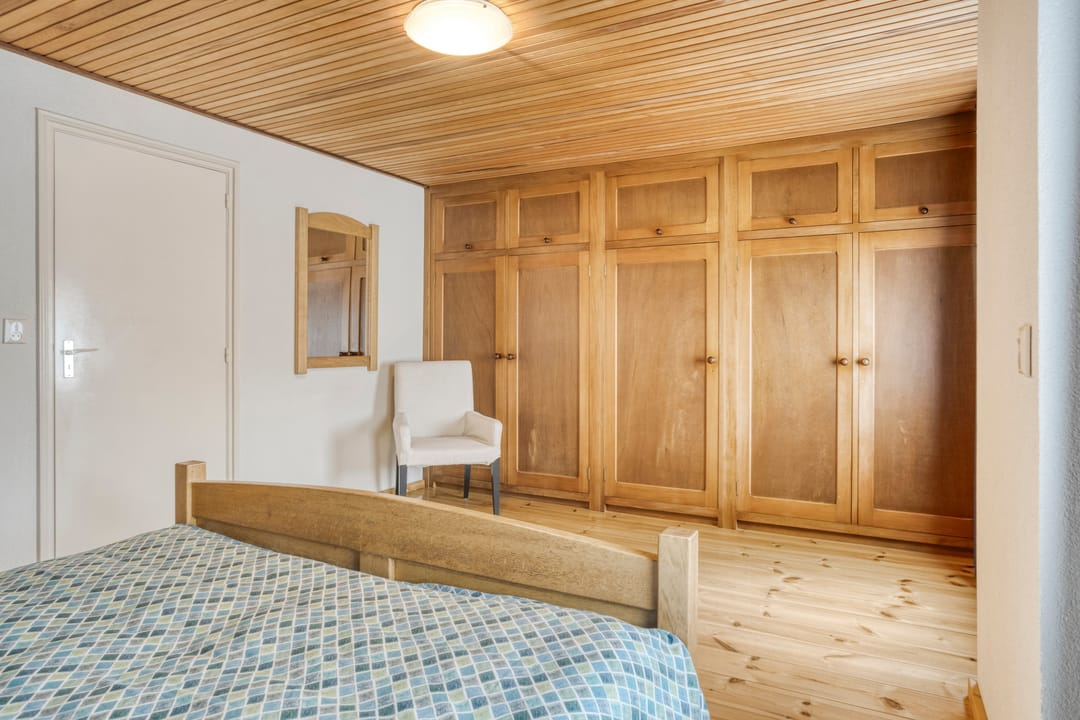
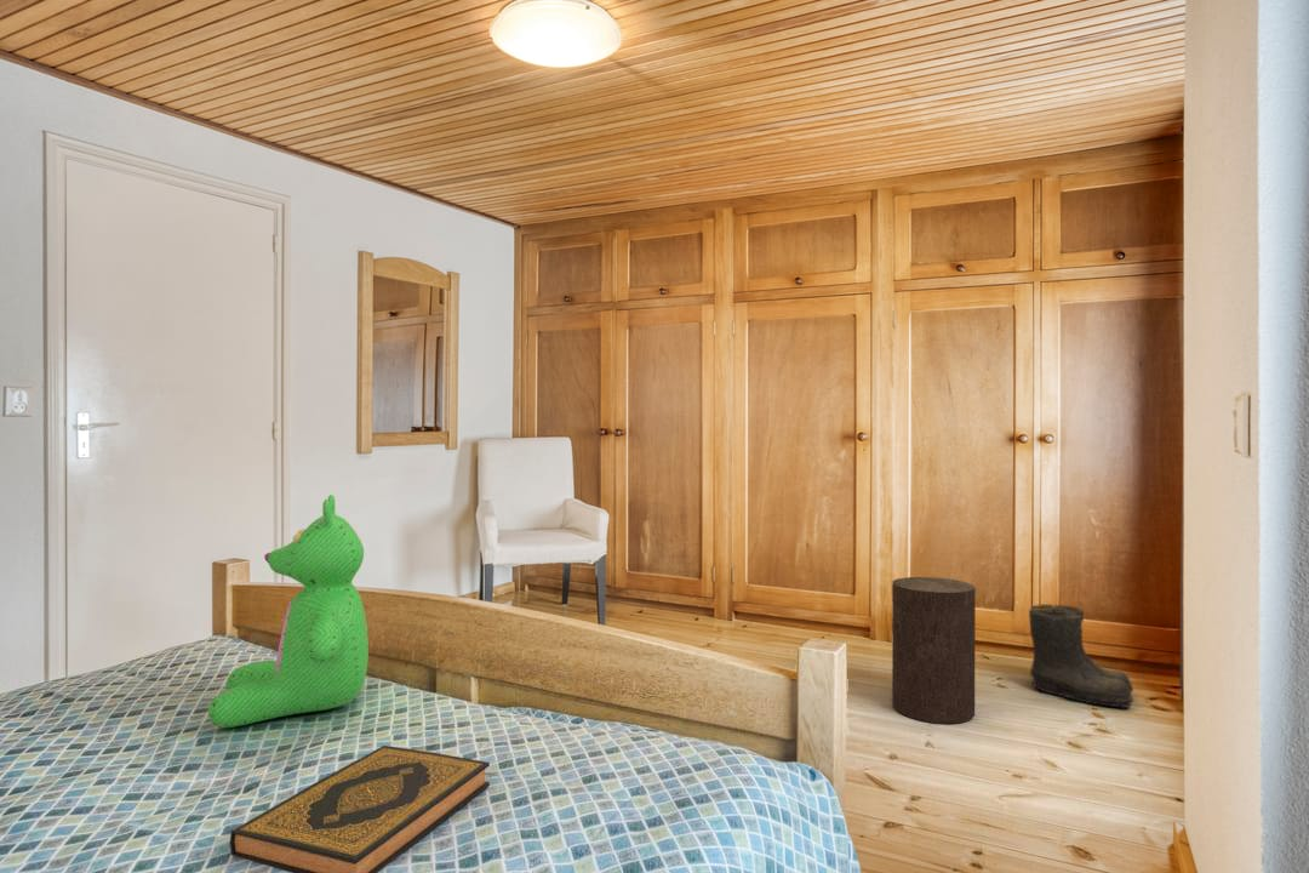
+ stool (932, 646)
+ boots (1080, 651)
+ hardback book (371, 805)
+ teddy bear (295, 603)
